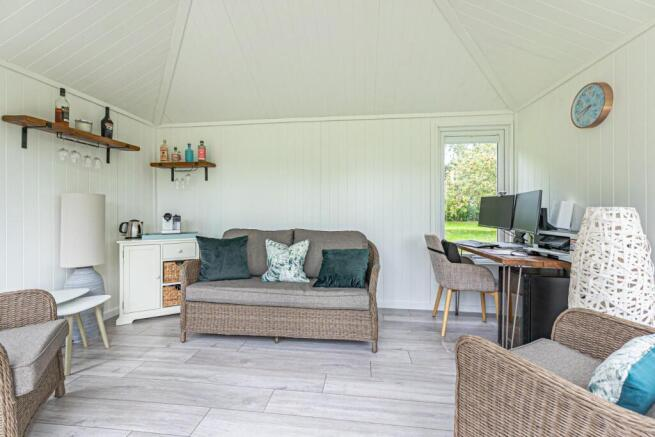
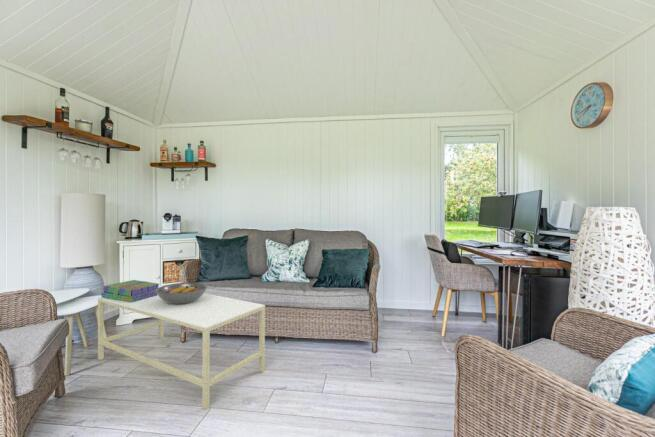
+ fruit bowl (182, 292)
+ stack of books (132, 290)
+ coffee table (182, 325)
